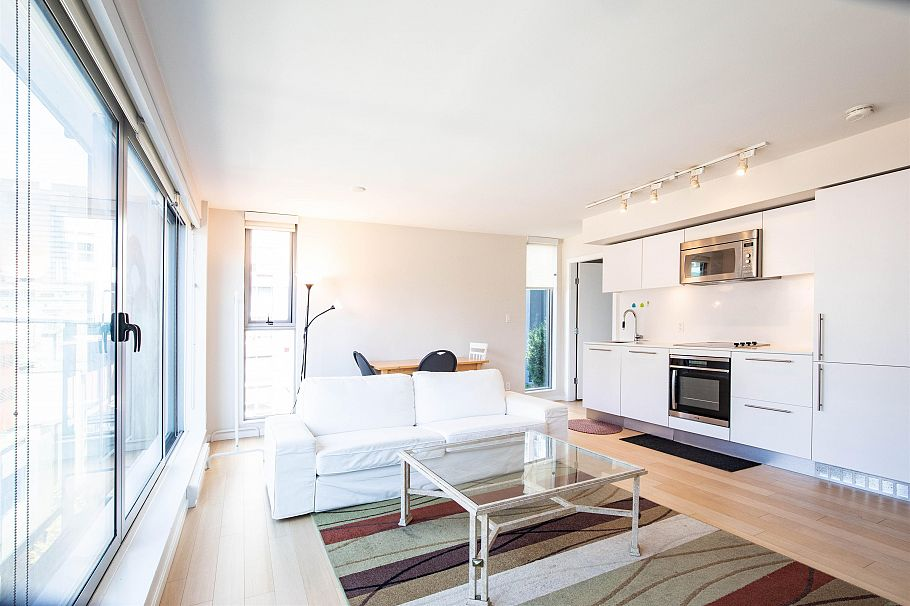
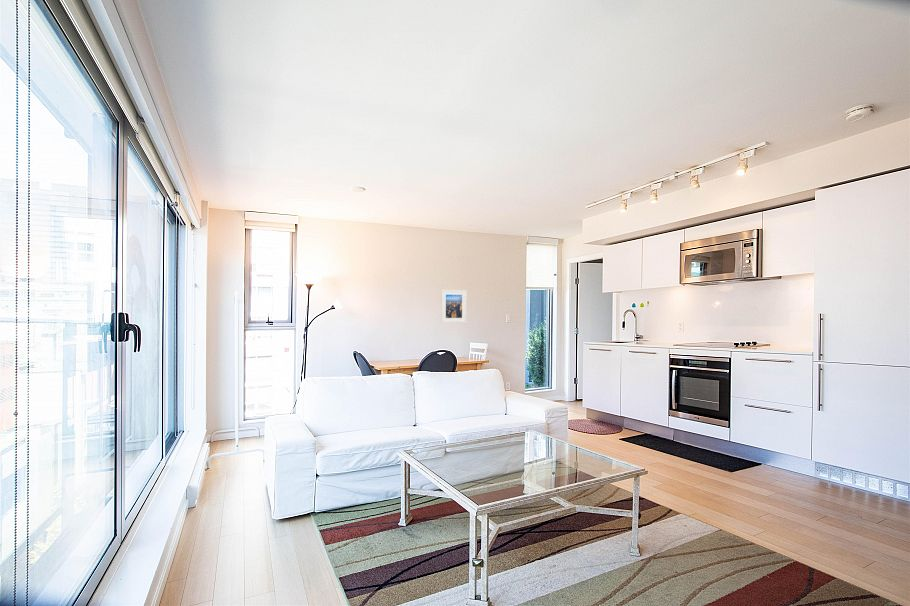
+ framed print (453, 306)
